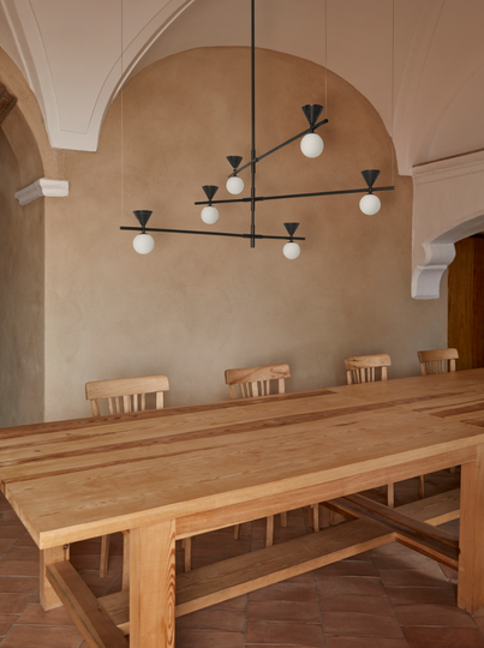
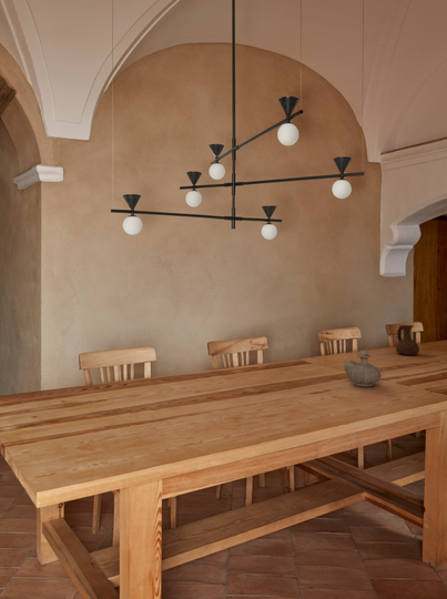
+ ceramic pitcher (406, 339)
+ ceramic vessel (362, 367)
